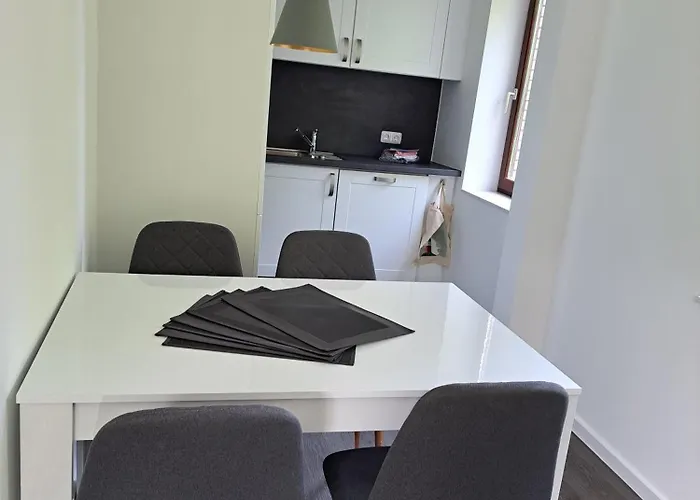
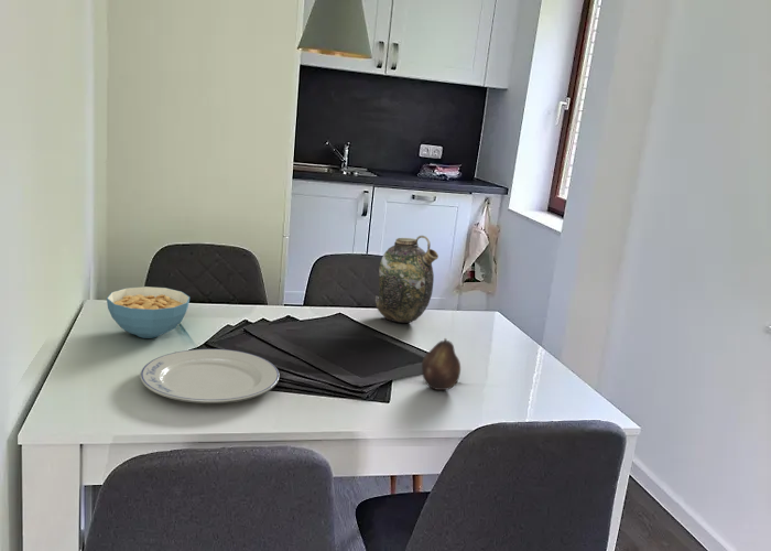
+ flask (405, 278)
+ chinaware (210, 377)
+ cereal bowl (149, 315)
+ fruit (442, 363)
